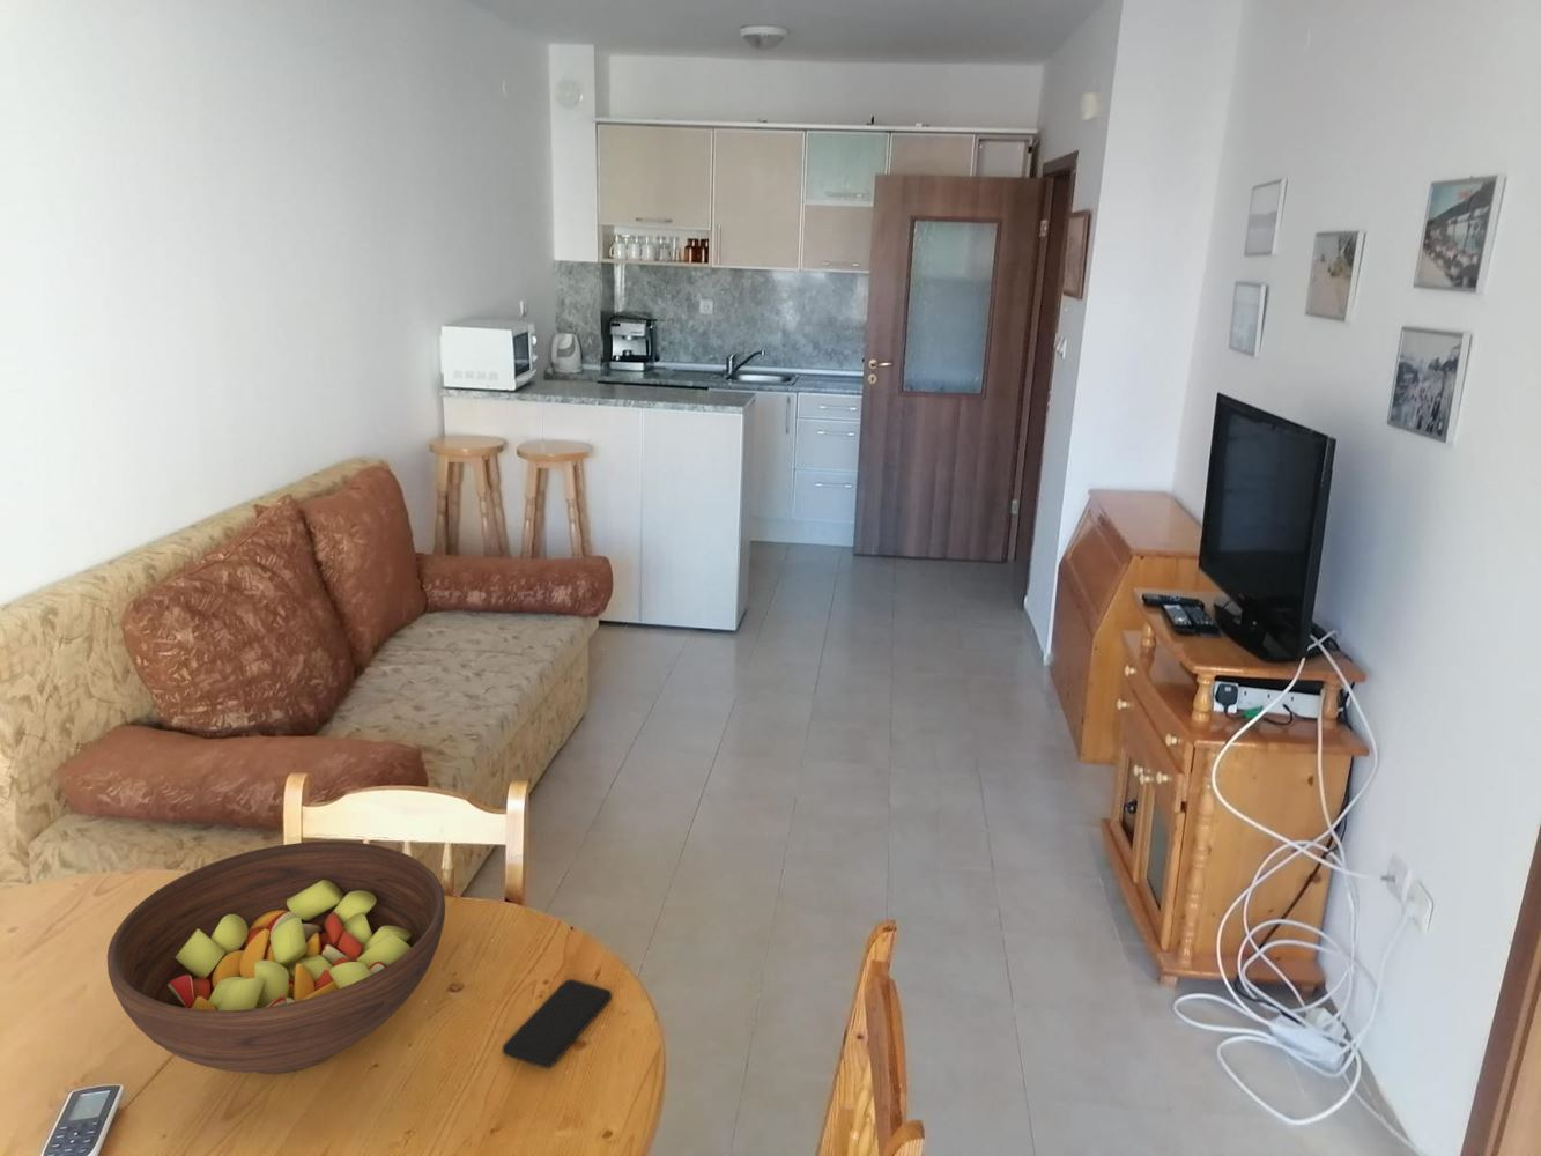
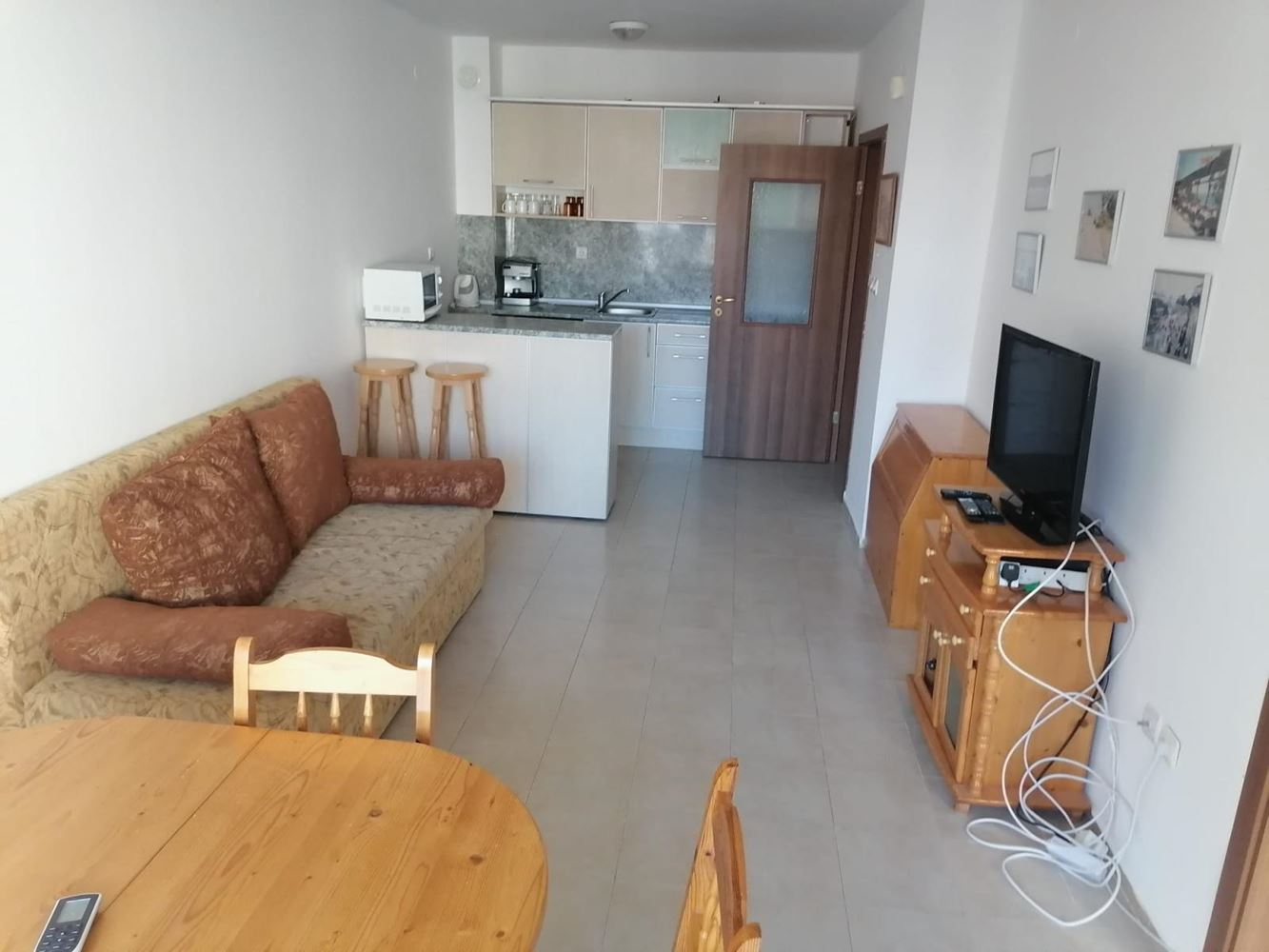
- smartphone (559, 1021)
- fruit bowl (289, 976)
